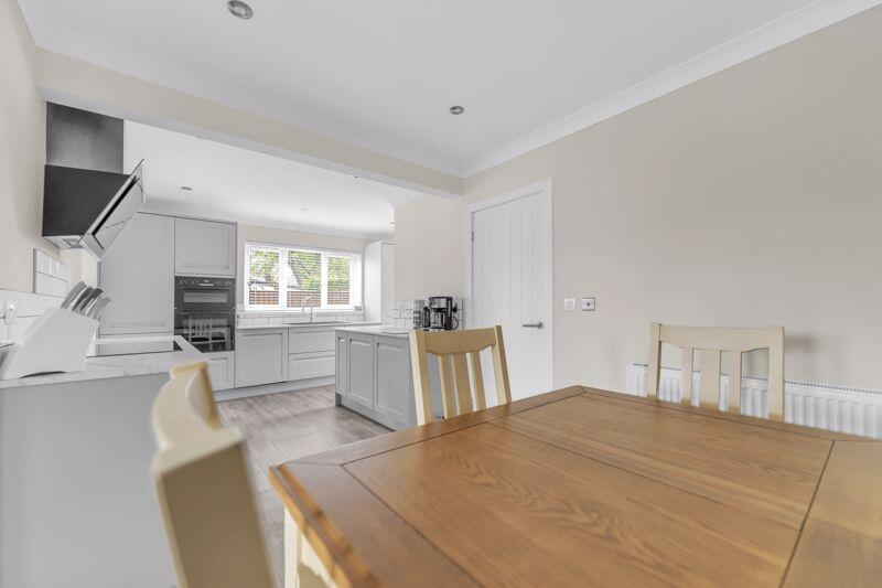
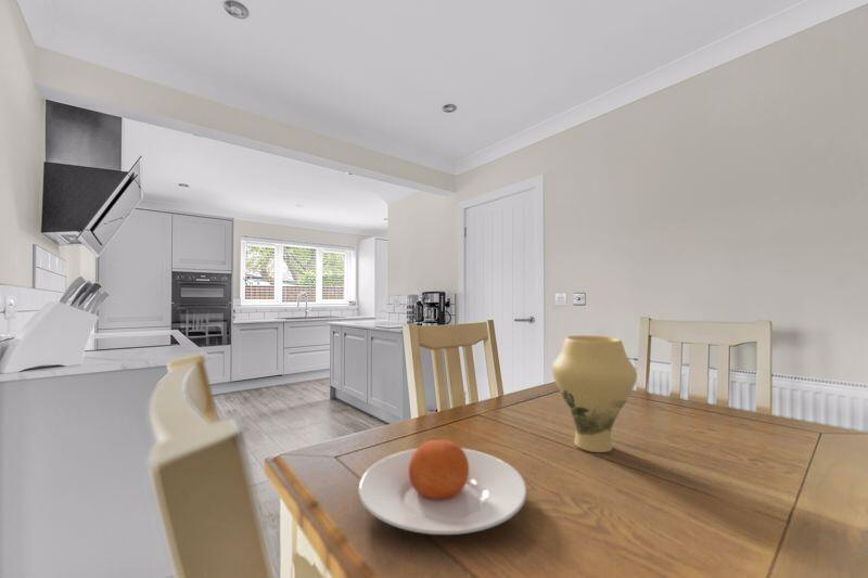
+ plate (442, 475)
+ vase (592, 391)
